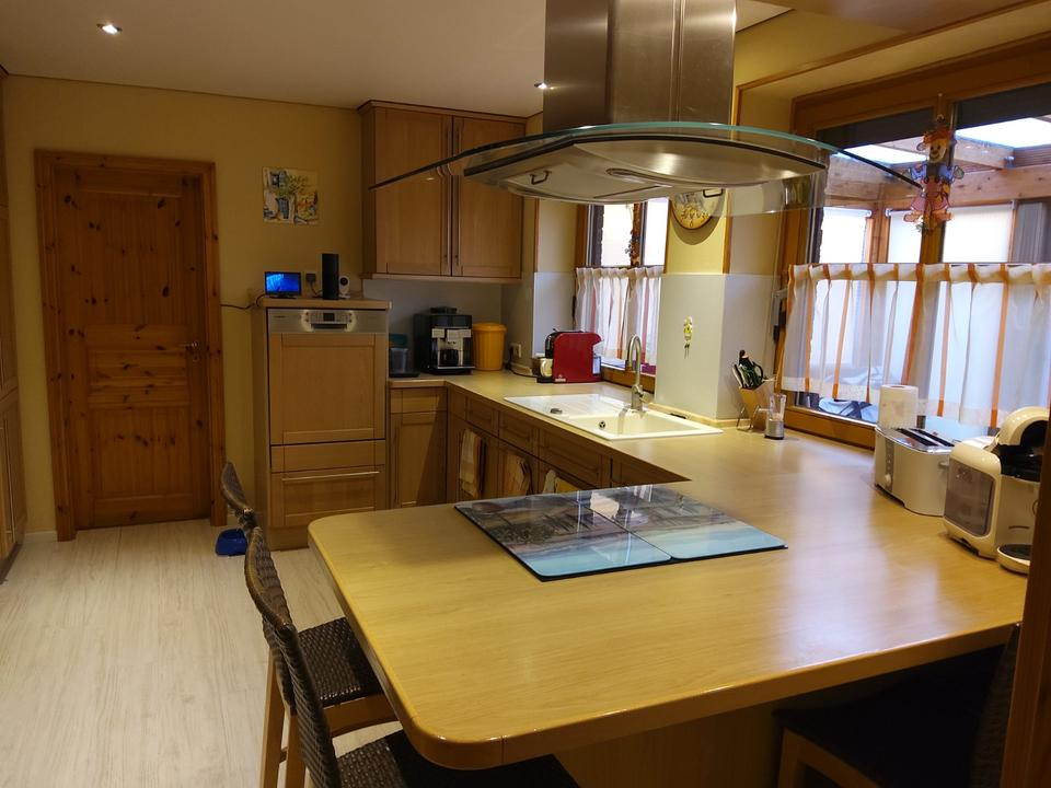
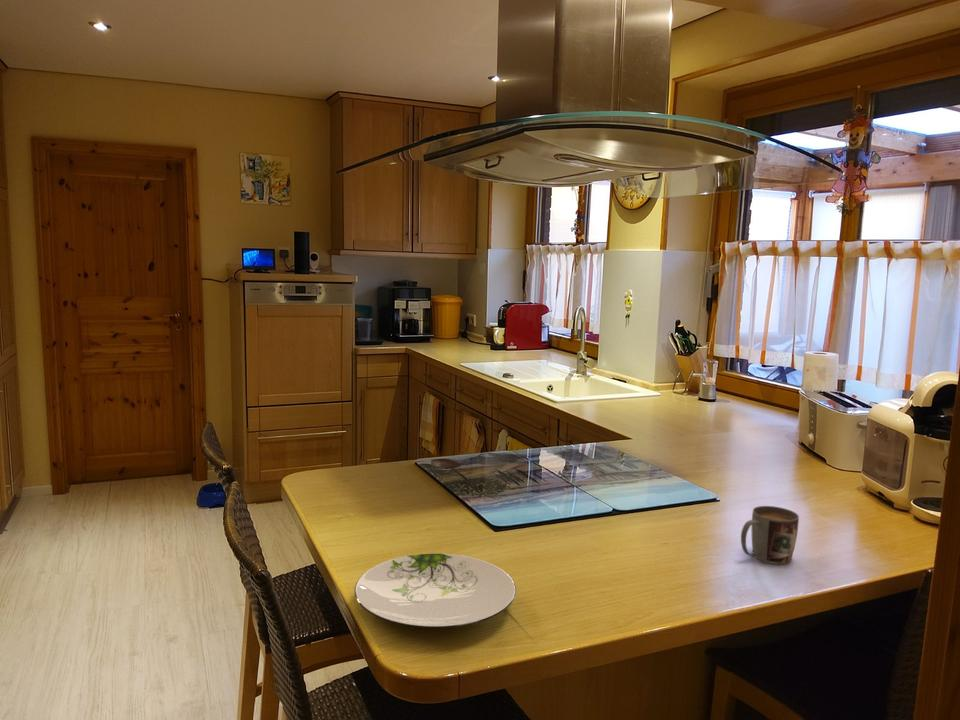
+ plate (435, 595)
+ mug (766, 536)
